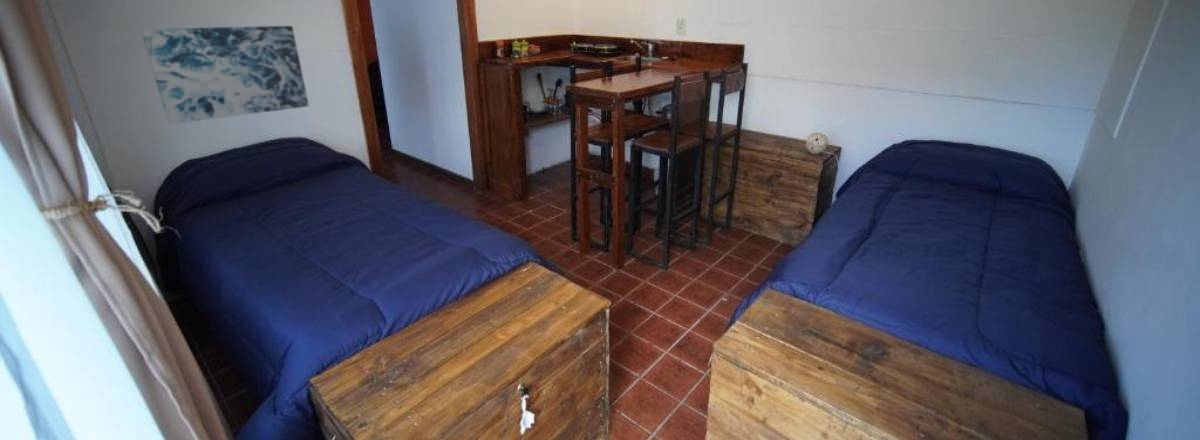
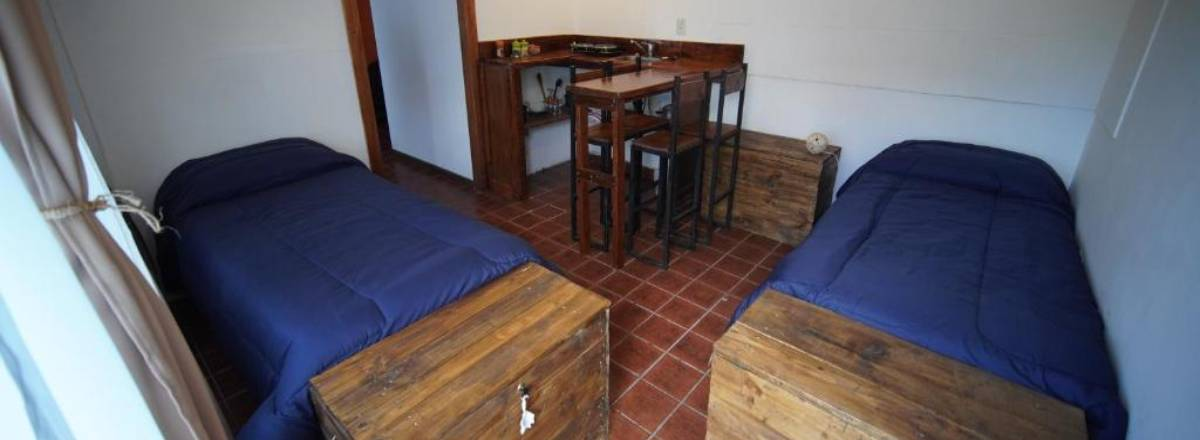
- wall art (233, 72)
